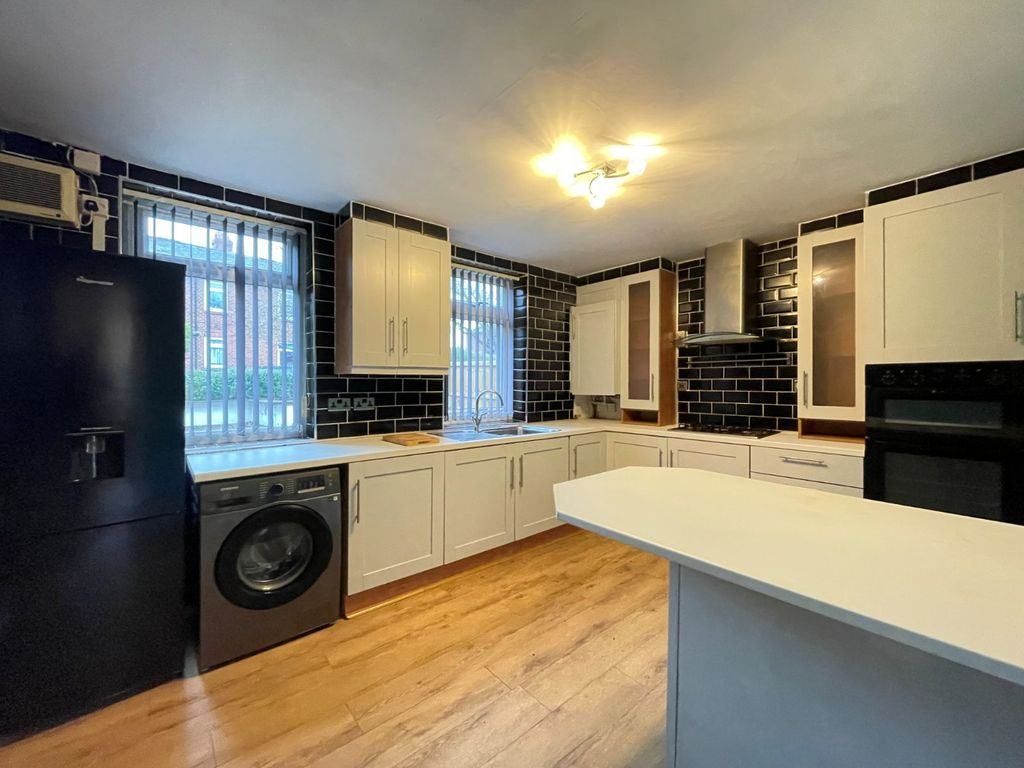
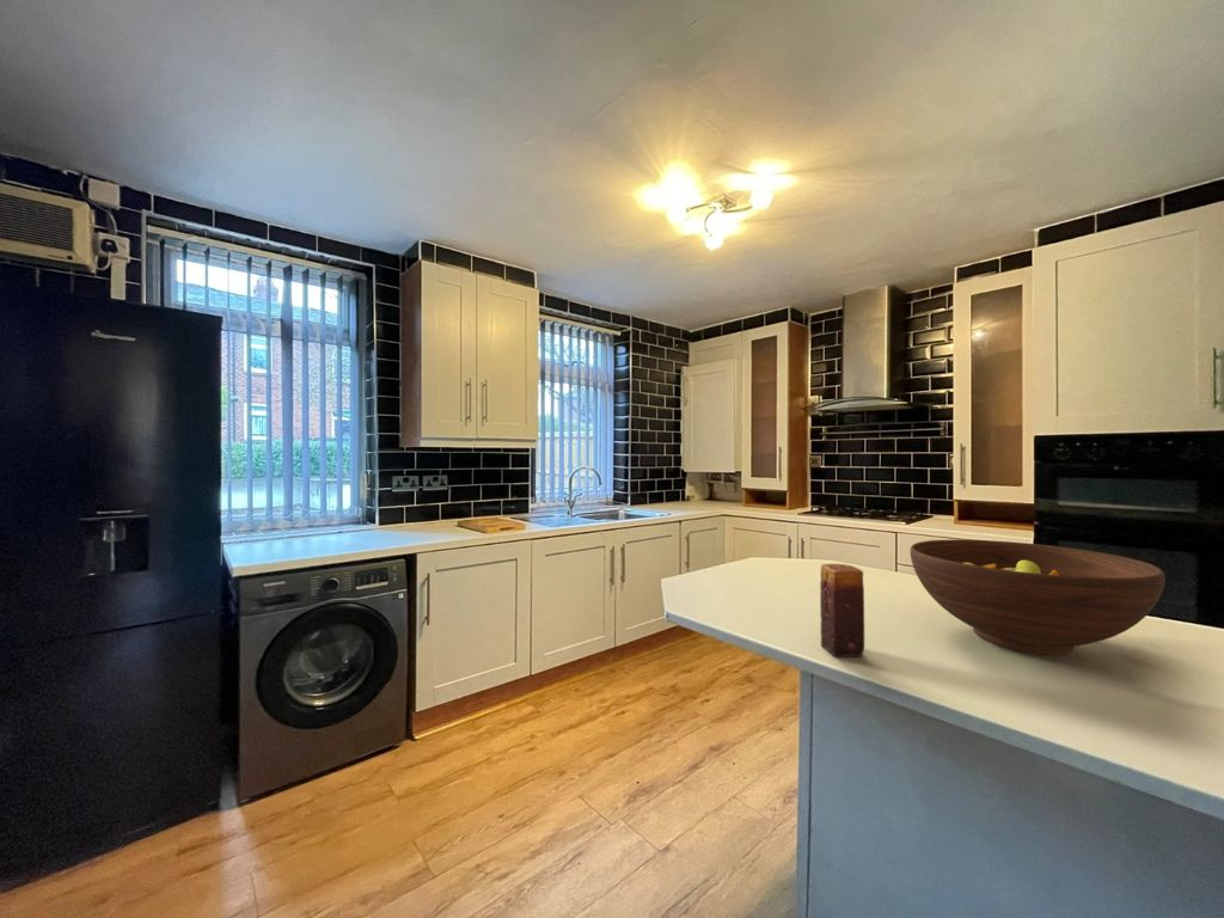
+ fruit bowl (1021, 599)
+ candle (842, 608)
